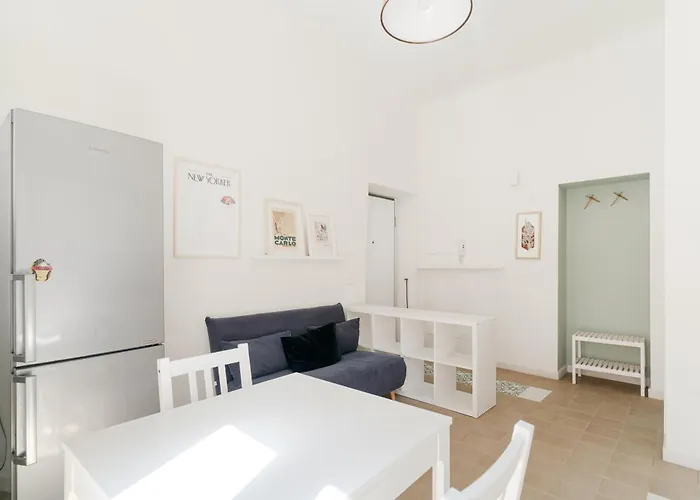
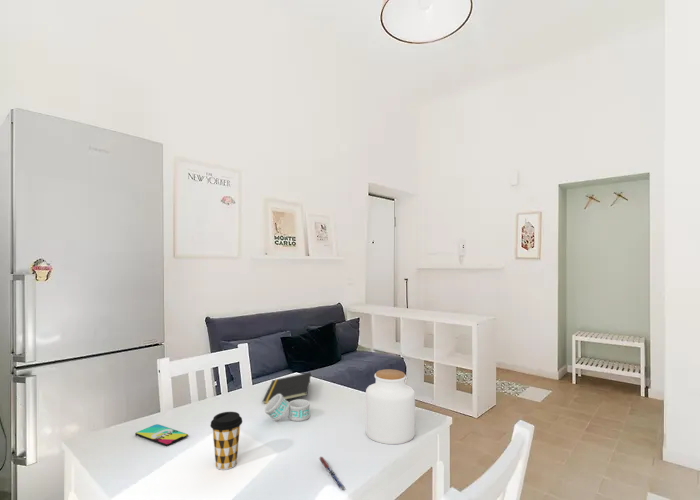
+ notepad (288, 387)
+ jar (388, 403)
+ smartphone (161, 434)
+ pen (331, 472)
+ coffee cup (226, 440)
+ napkin ring (287, 406)
